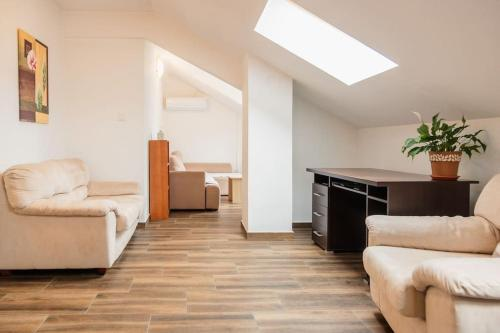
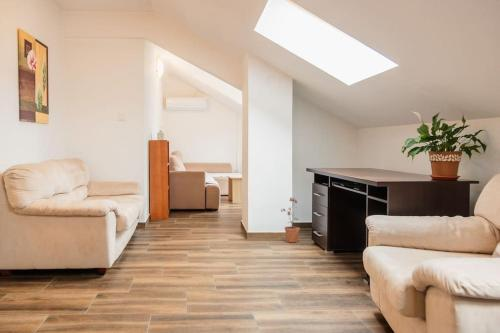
+ potted plant (290, 219)
